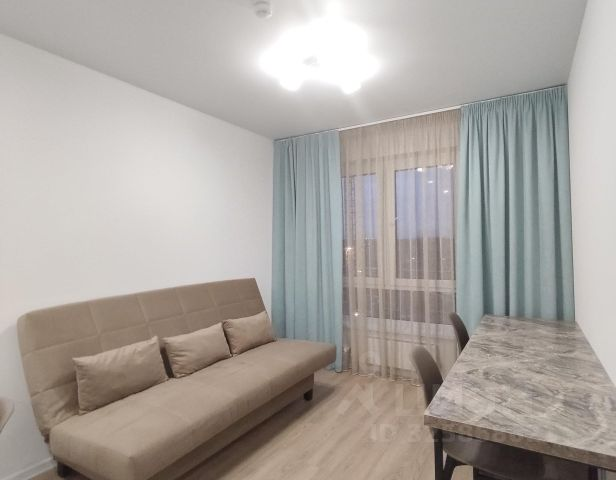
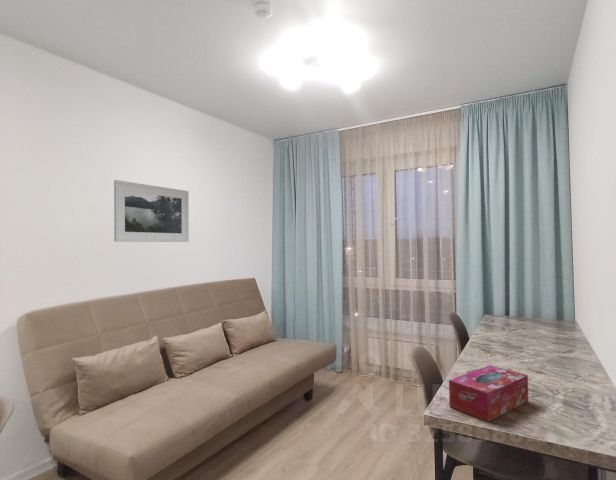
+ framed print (154, 213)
+ tissue box (489, 390)
